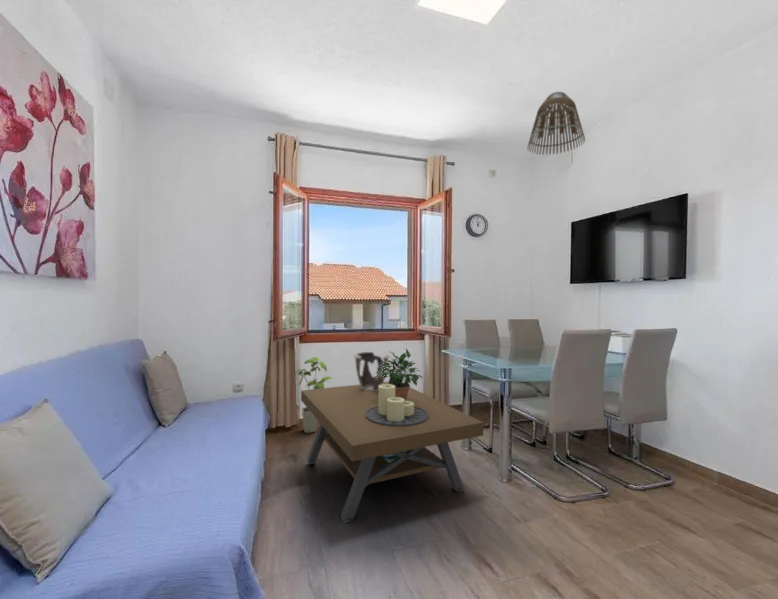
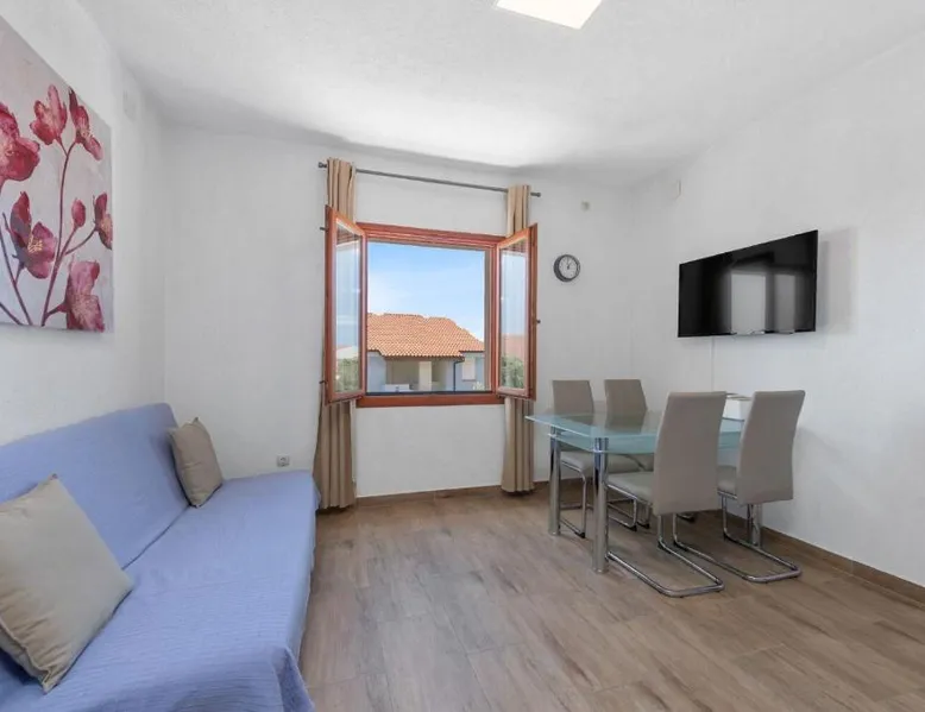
- decorative bowl (369, 370)
- lamp shade (555, 120)
- potted plant (396, 375)
- coffee table (380, 426)
- house plant (316, 388)
